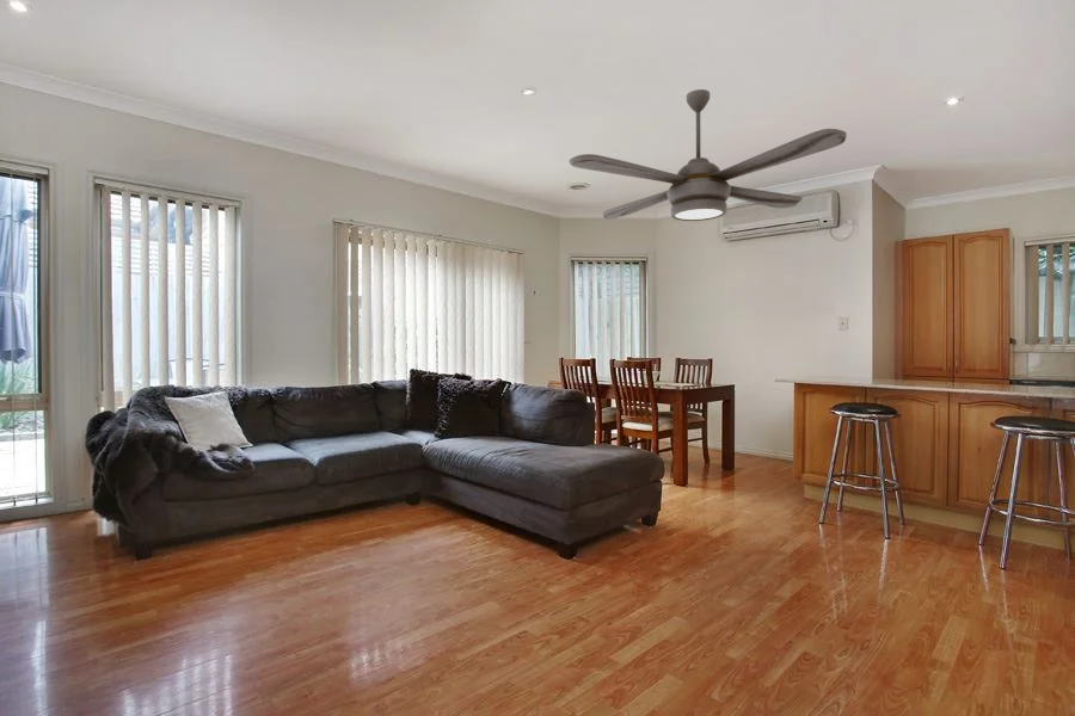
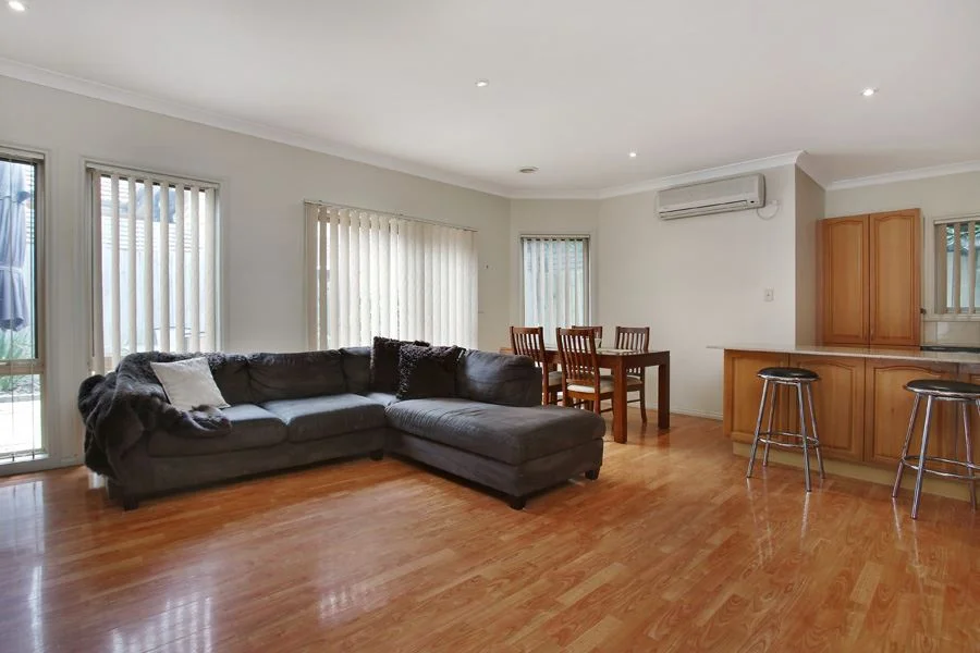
- ceiling fan (698, 154)
